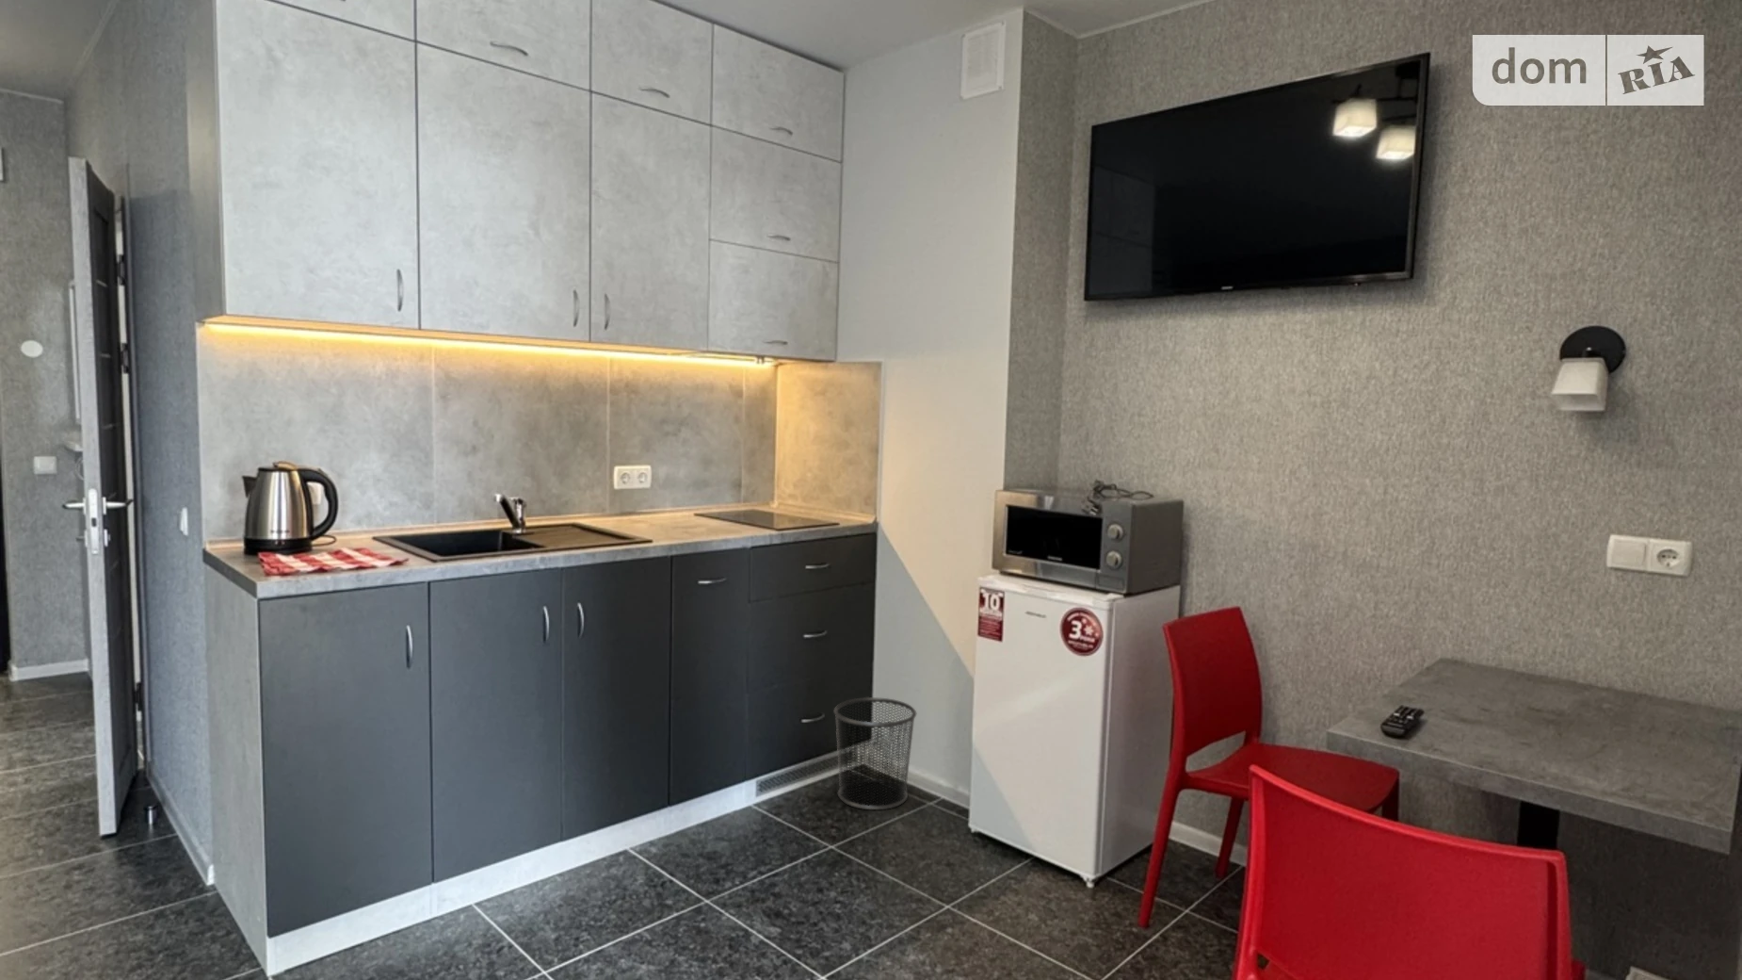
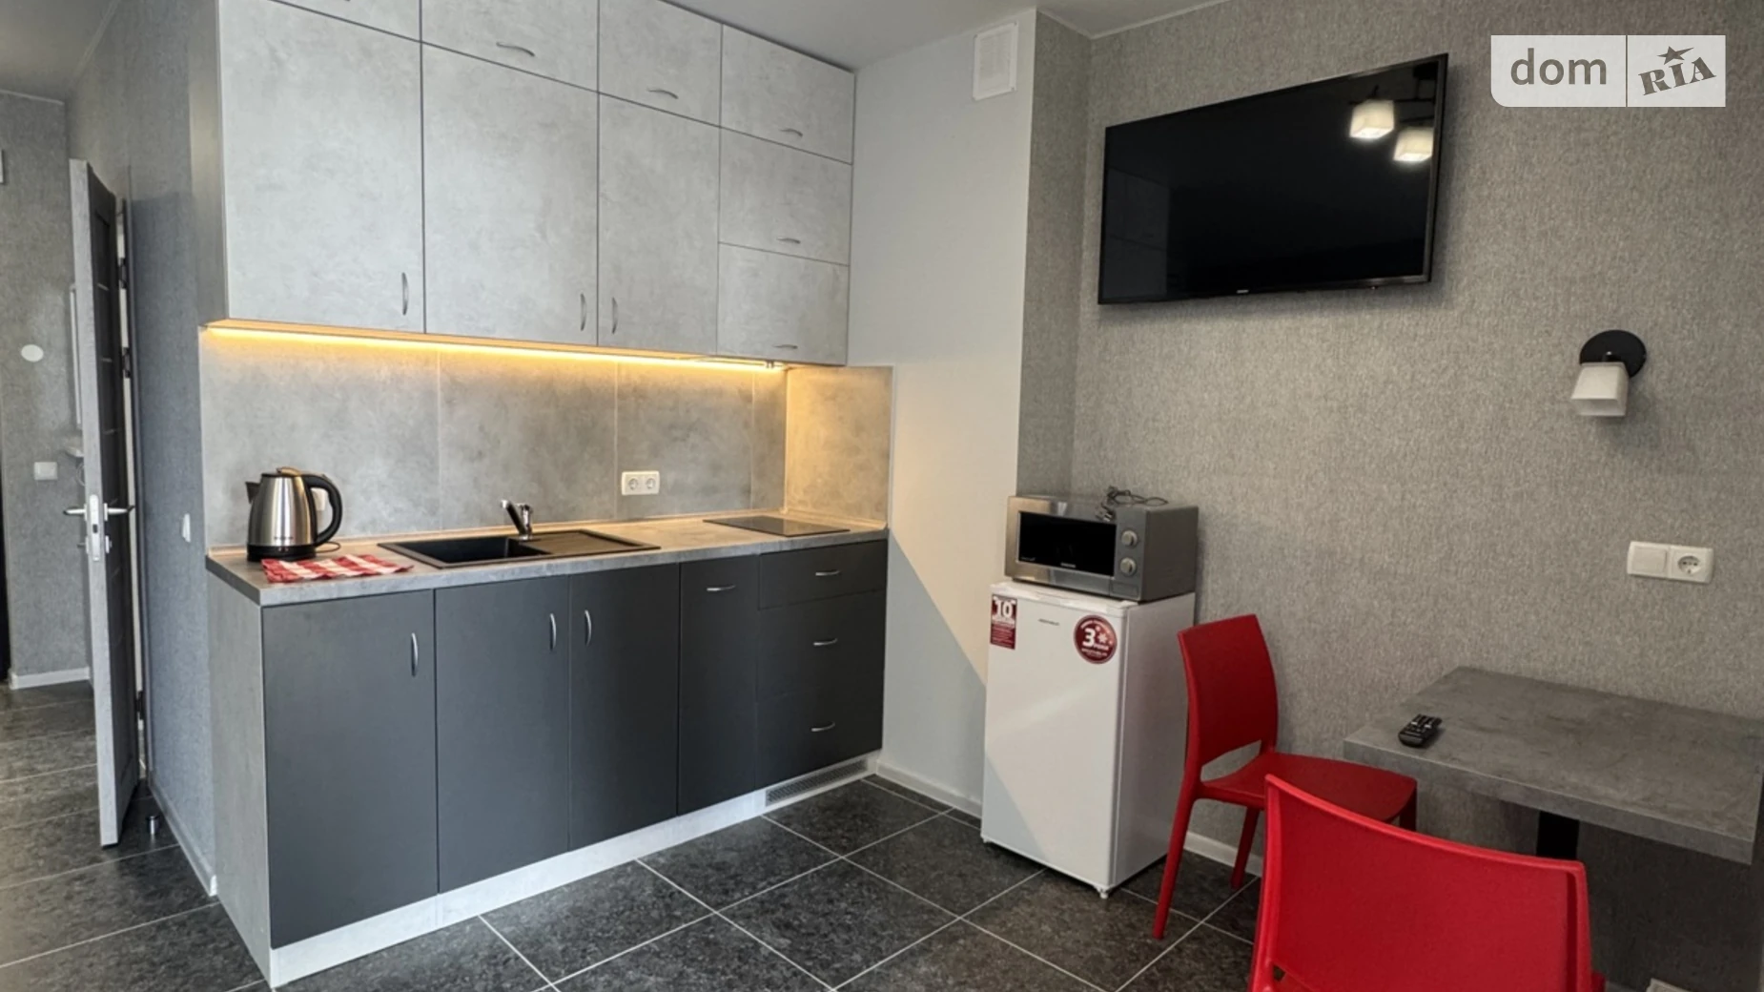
- waste bin (873, 751)
